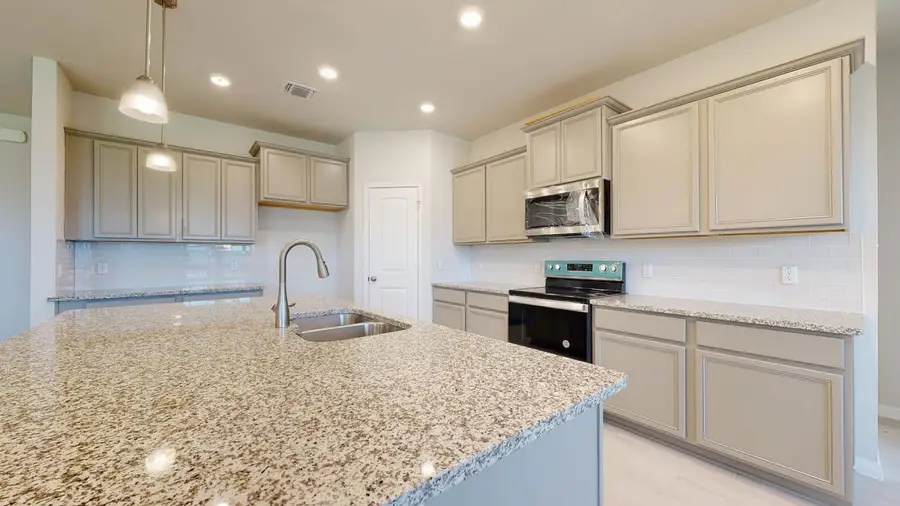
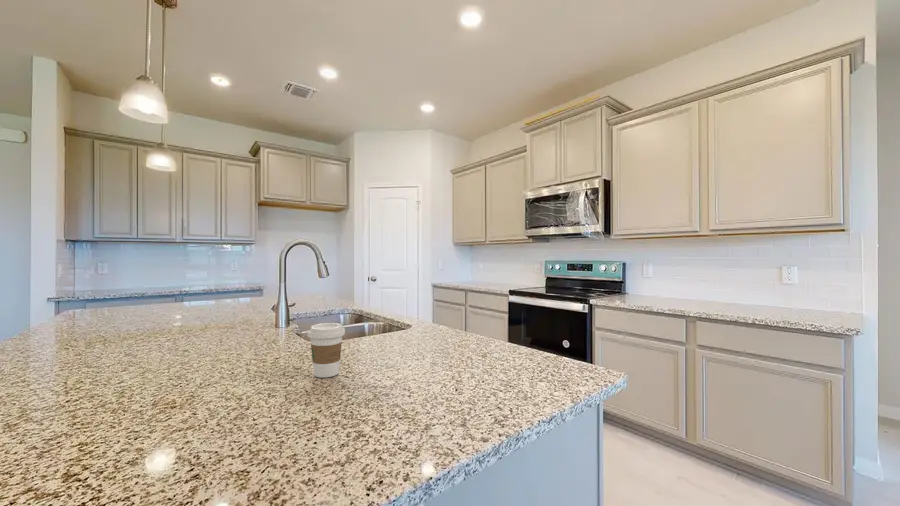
+ coffee cup (326, 349)
